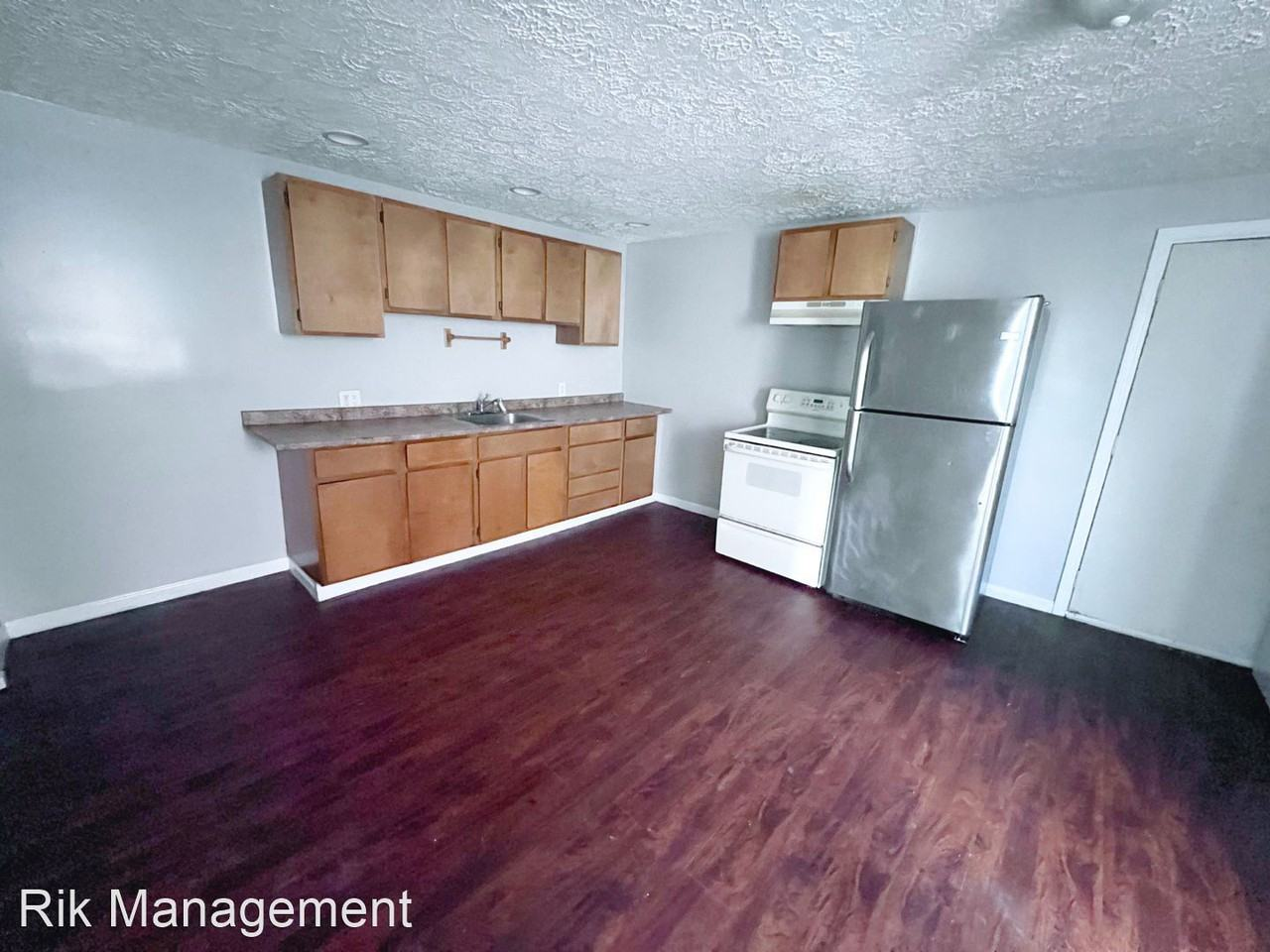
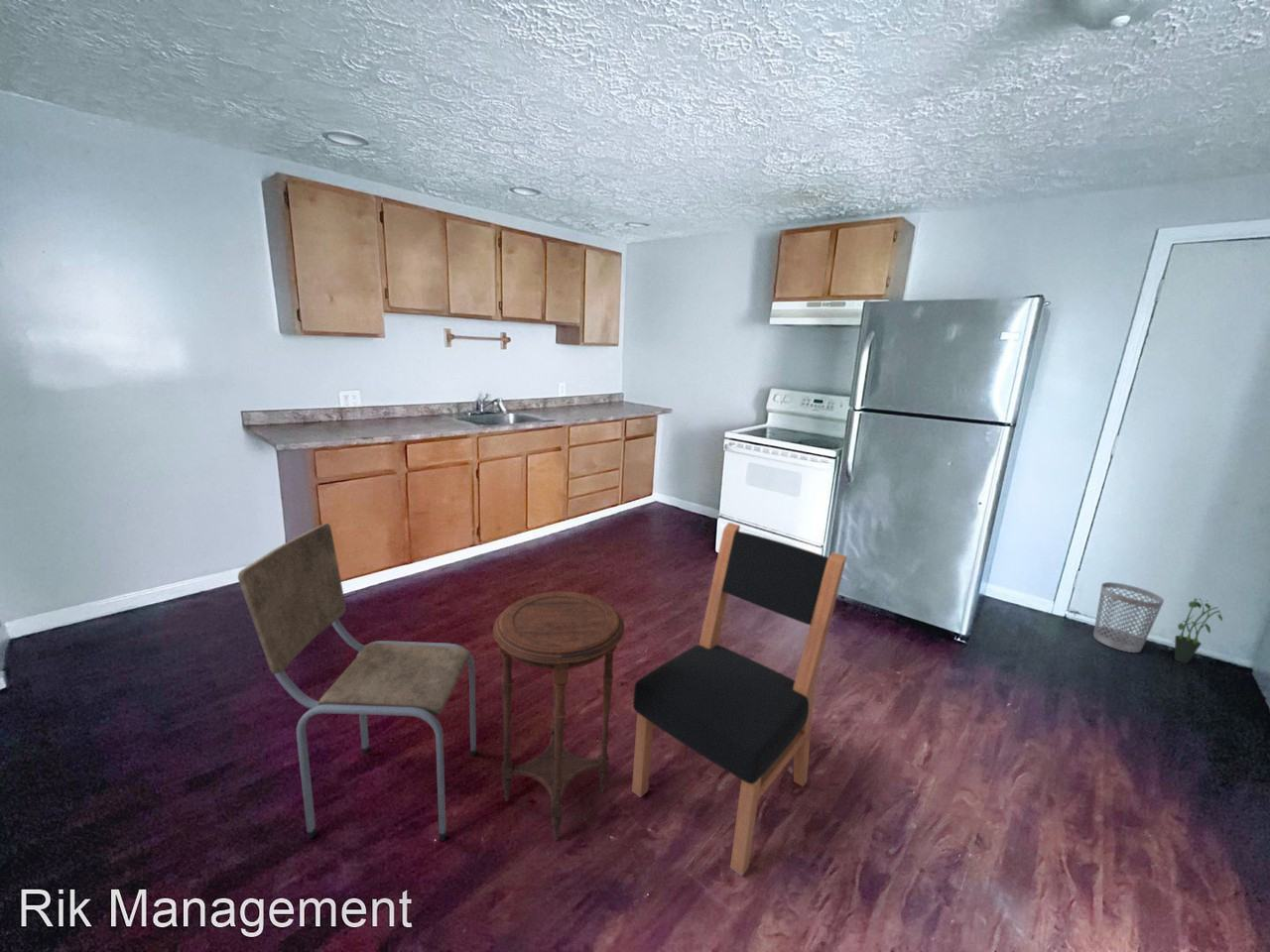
+ dining chair (733, 677)
+ dining chair (378, 675)
+ potted plant (1196, 632)
+ side table (557, 710)
+ wastebasket (1124, 618)
